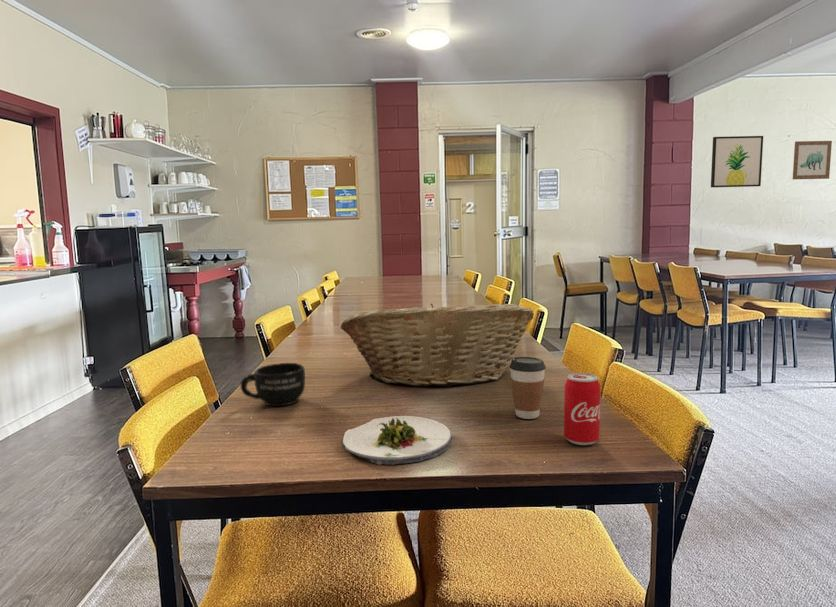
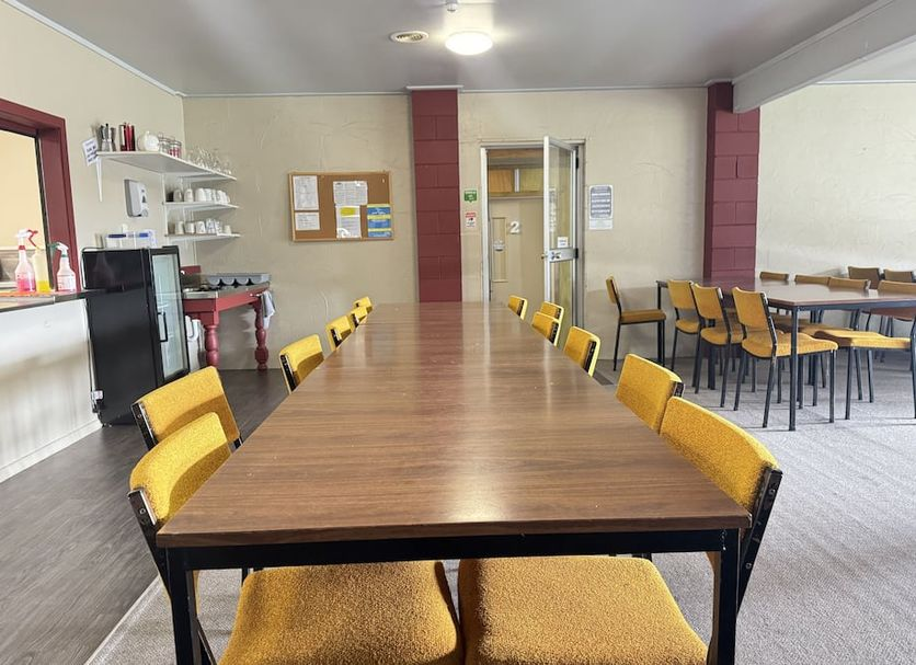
- mug (273, 384)
- coffee cup (527, 387)
- fruit basket (437, 336)
- wall art (736, 161)
- wall art (812, 160)
- beverage can (581, 408)
- salad plate (398, 431)
